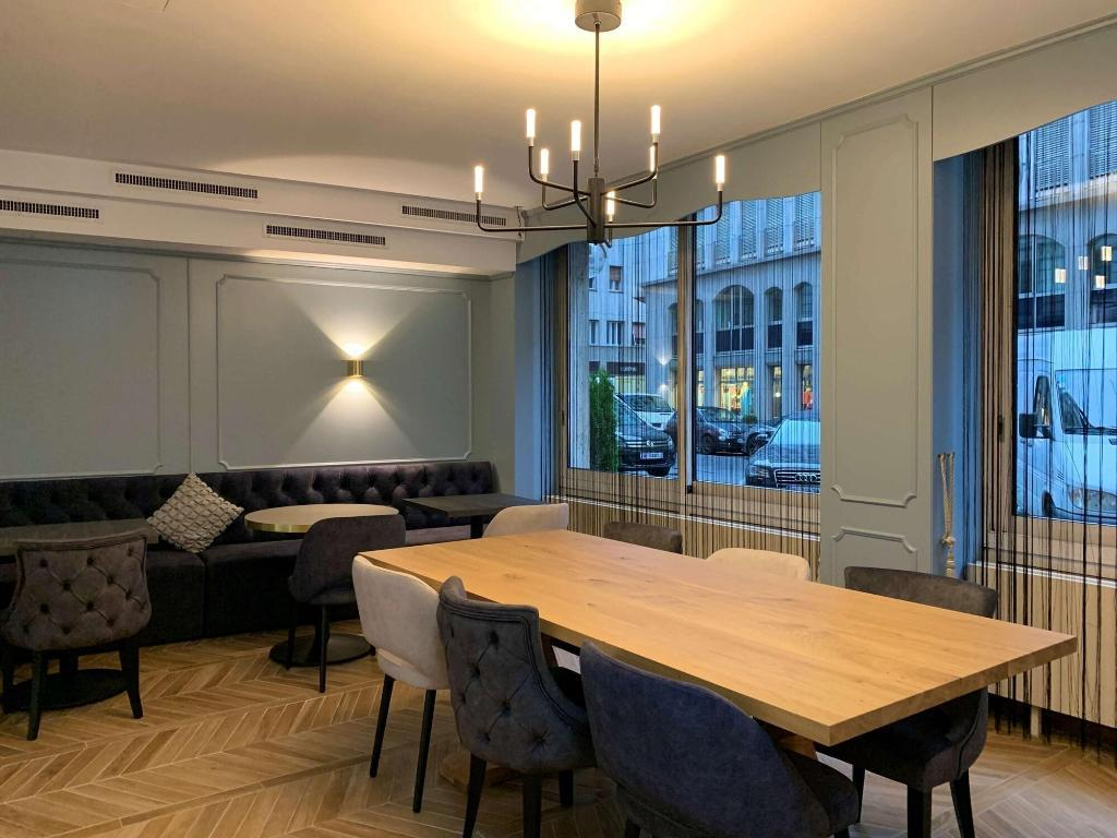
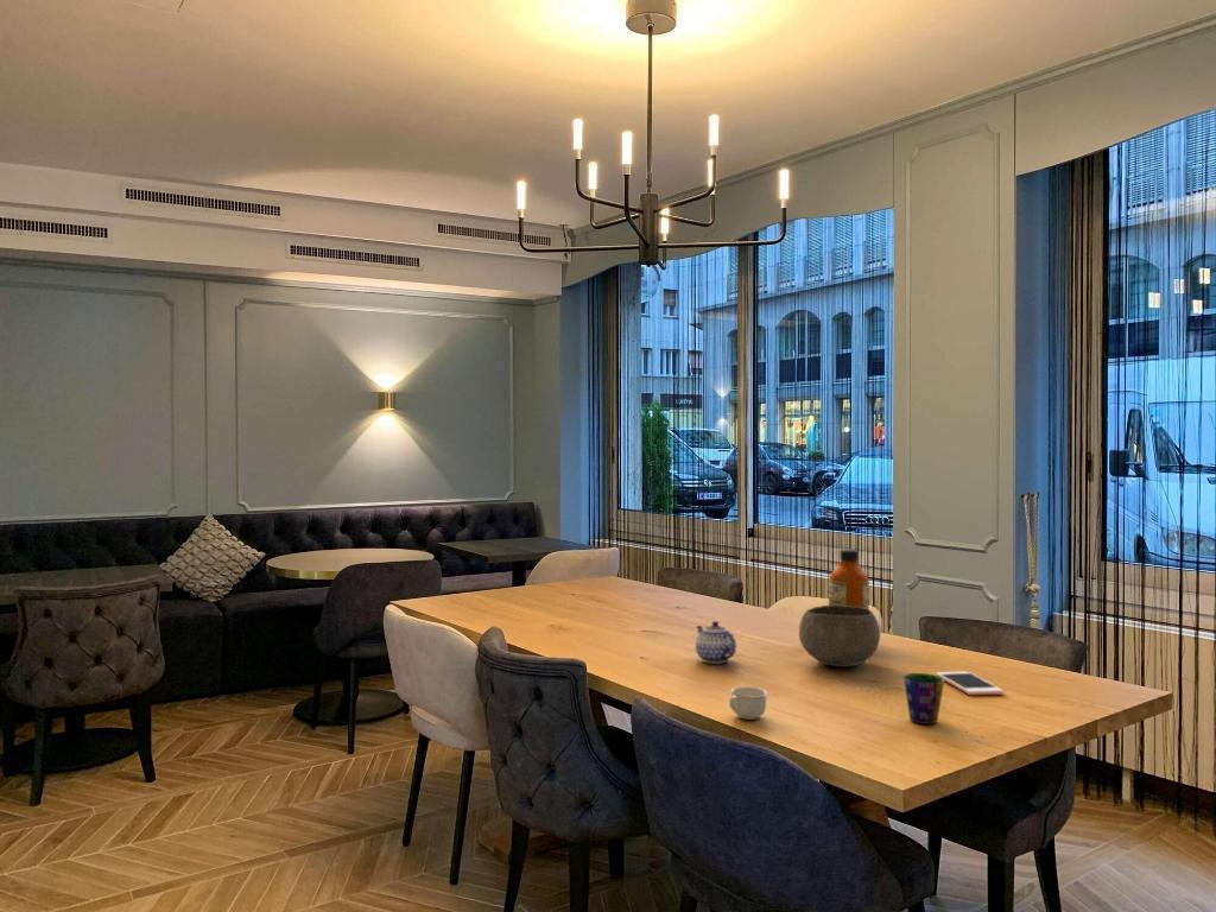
+ bowl (838, 636)
+ cell phone (968, 683)
+ teapot (715, 640)
+ cup (925, 701)
+ bottle (848, 596)
+ cup (745, 704)
